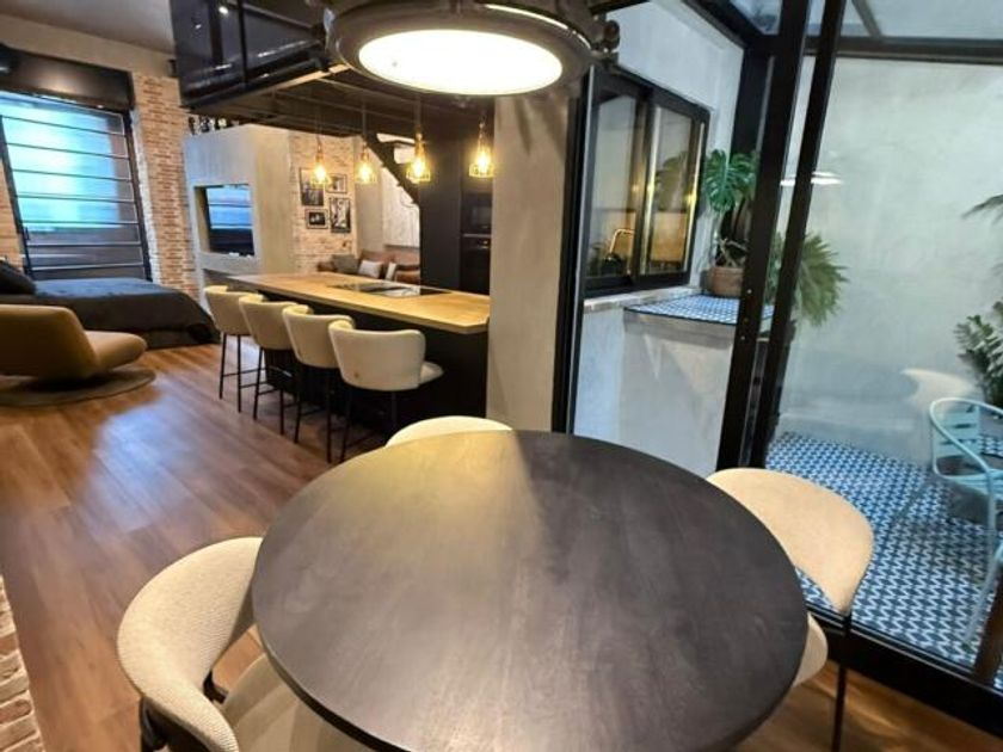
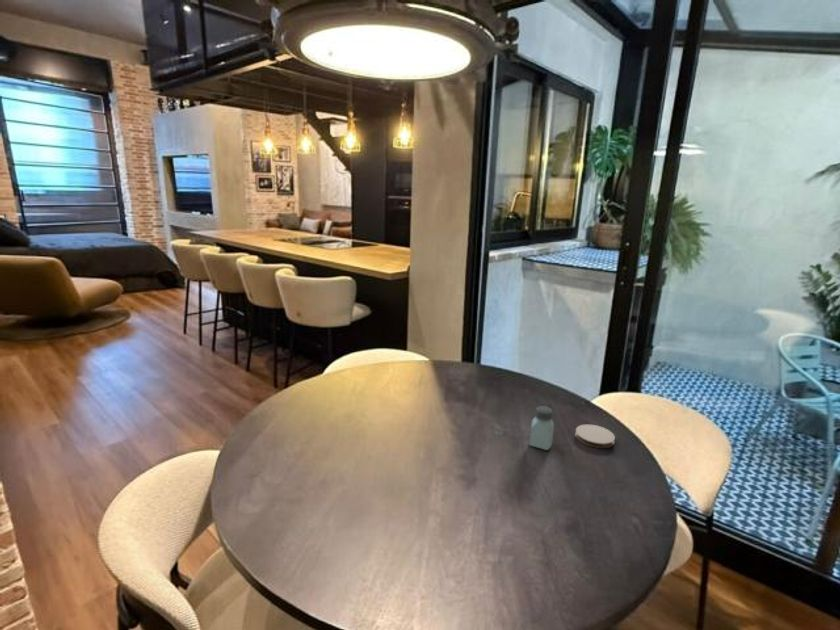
+ saltshaker (542, 427)
+ coaster (594, 435)
